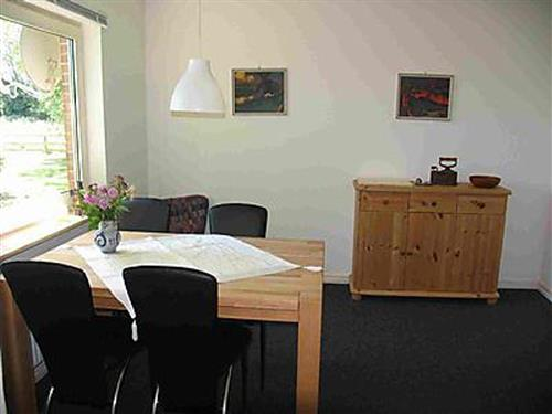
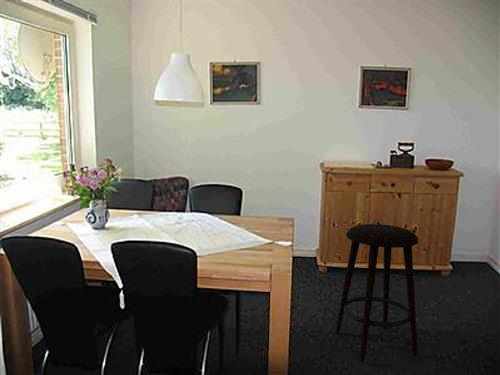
+ stool (373, 288)
